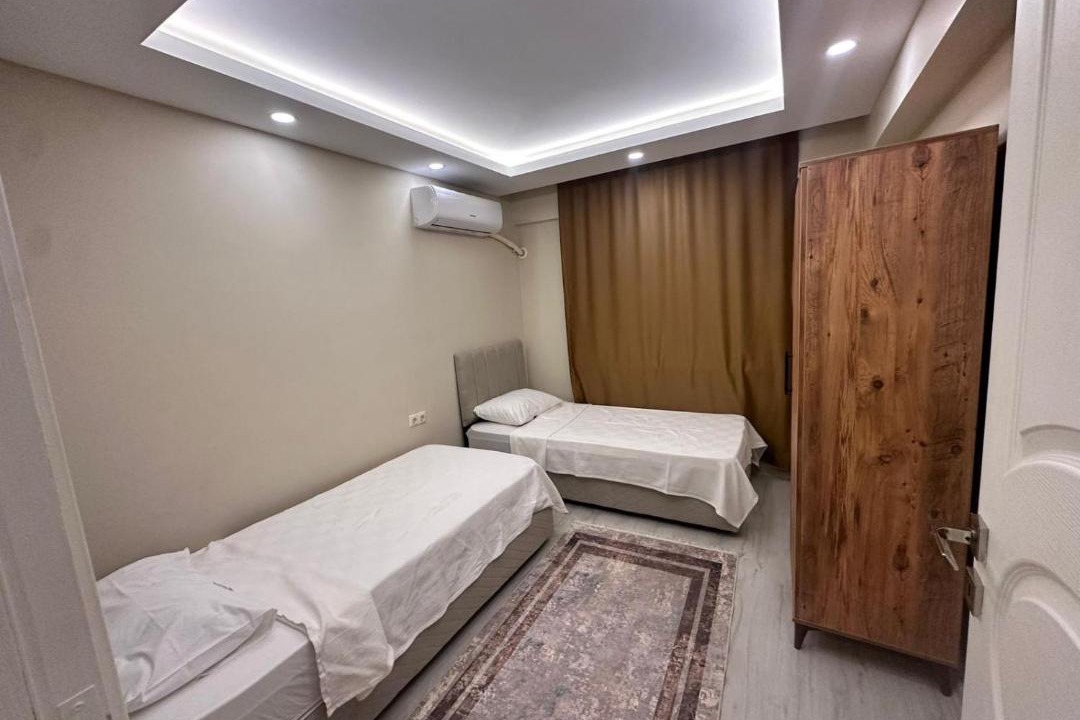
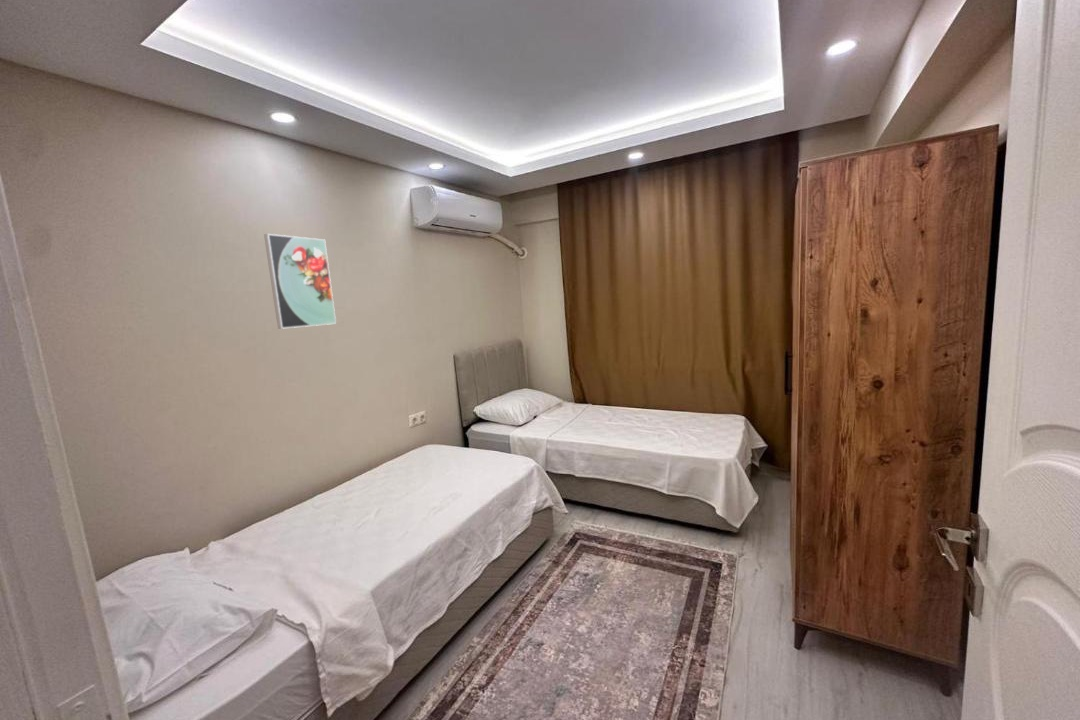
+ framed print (302, 282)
